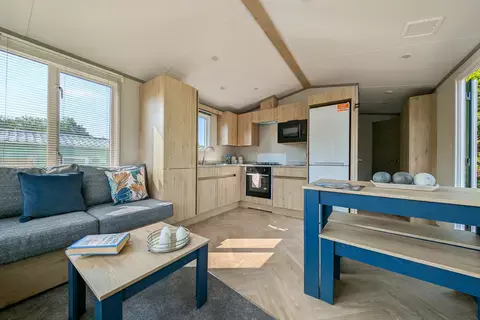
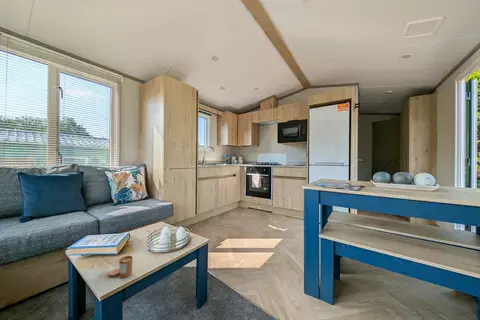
+ candle (120, 266)
